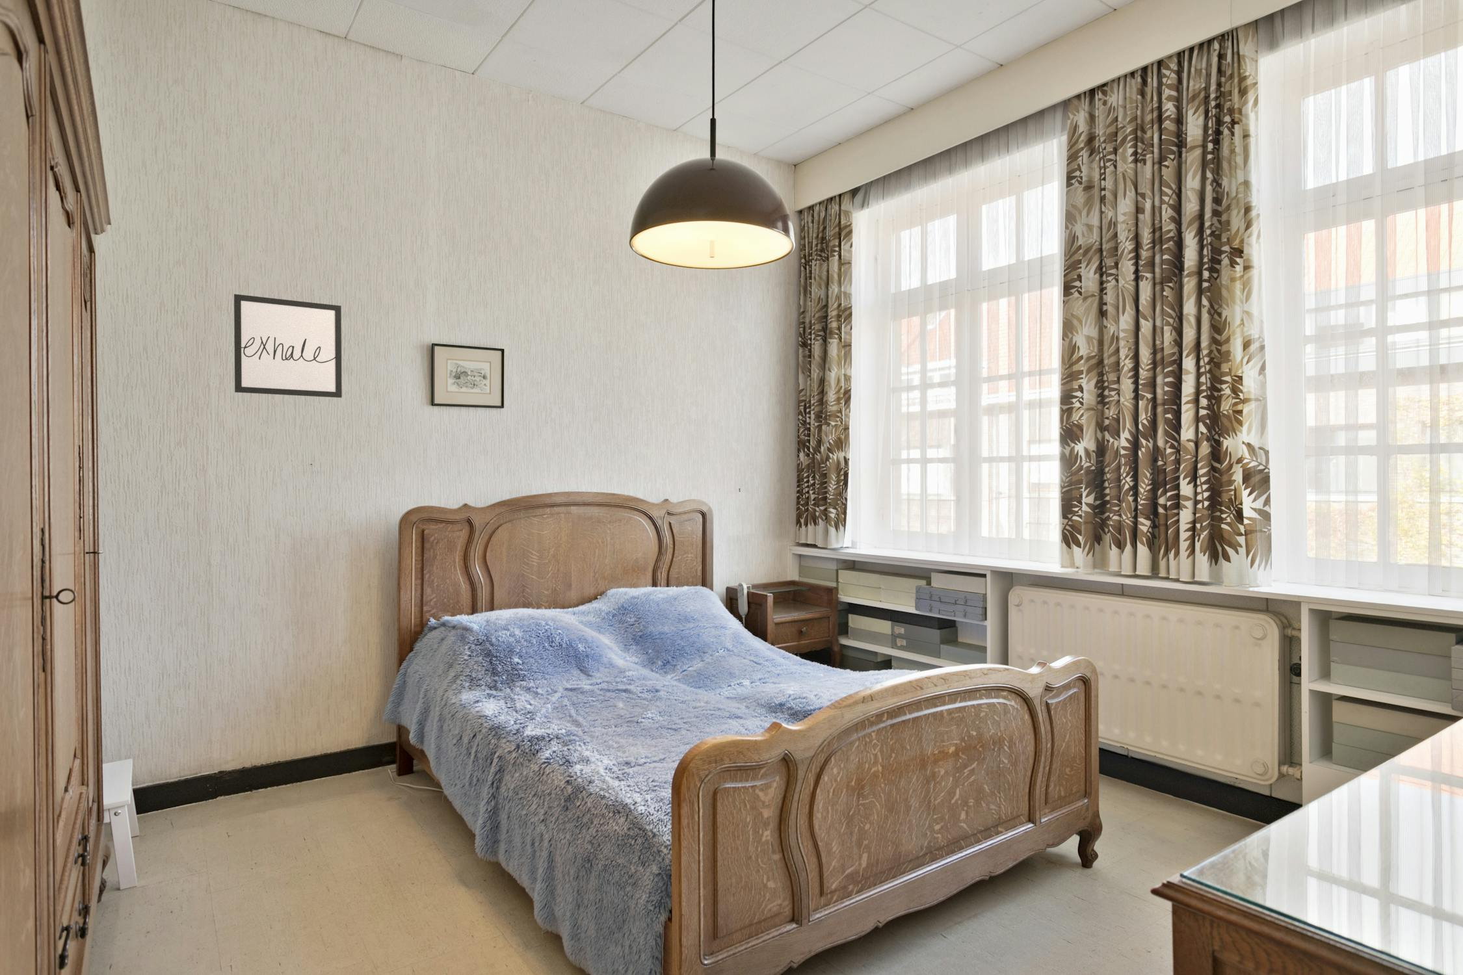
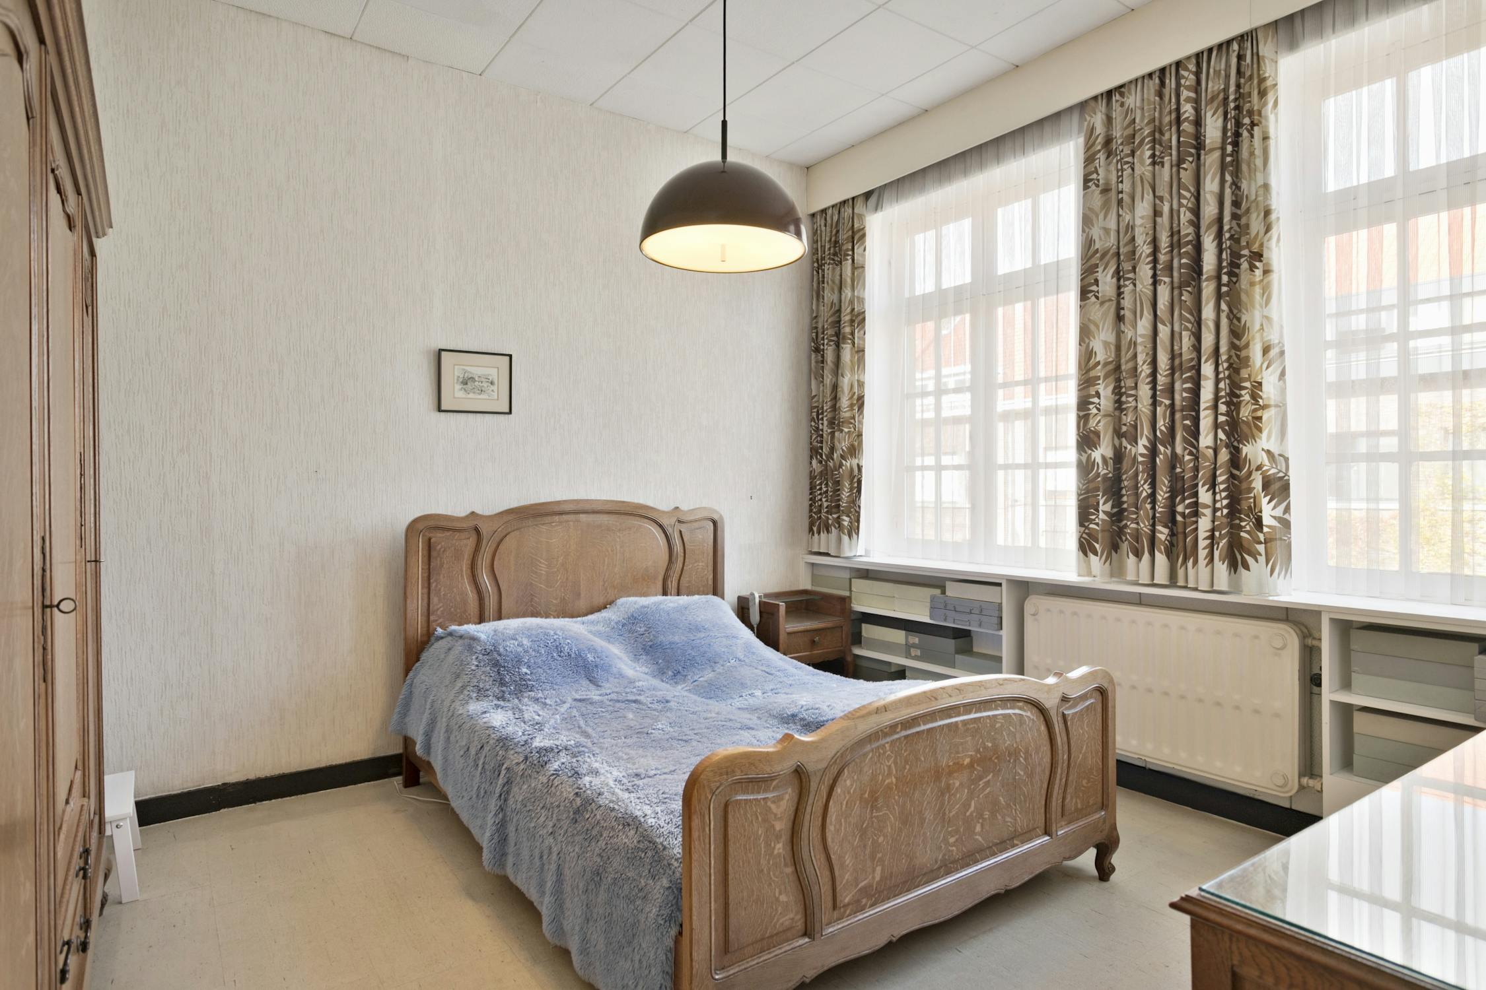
- wall art (290, 347)
